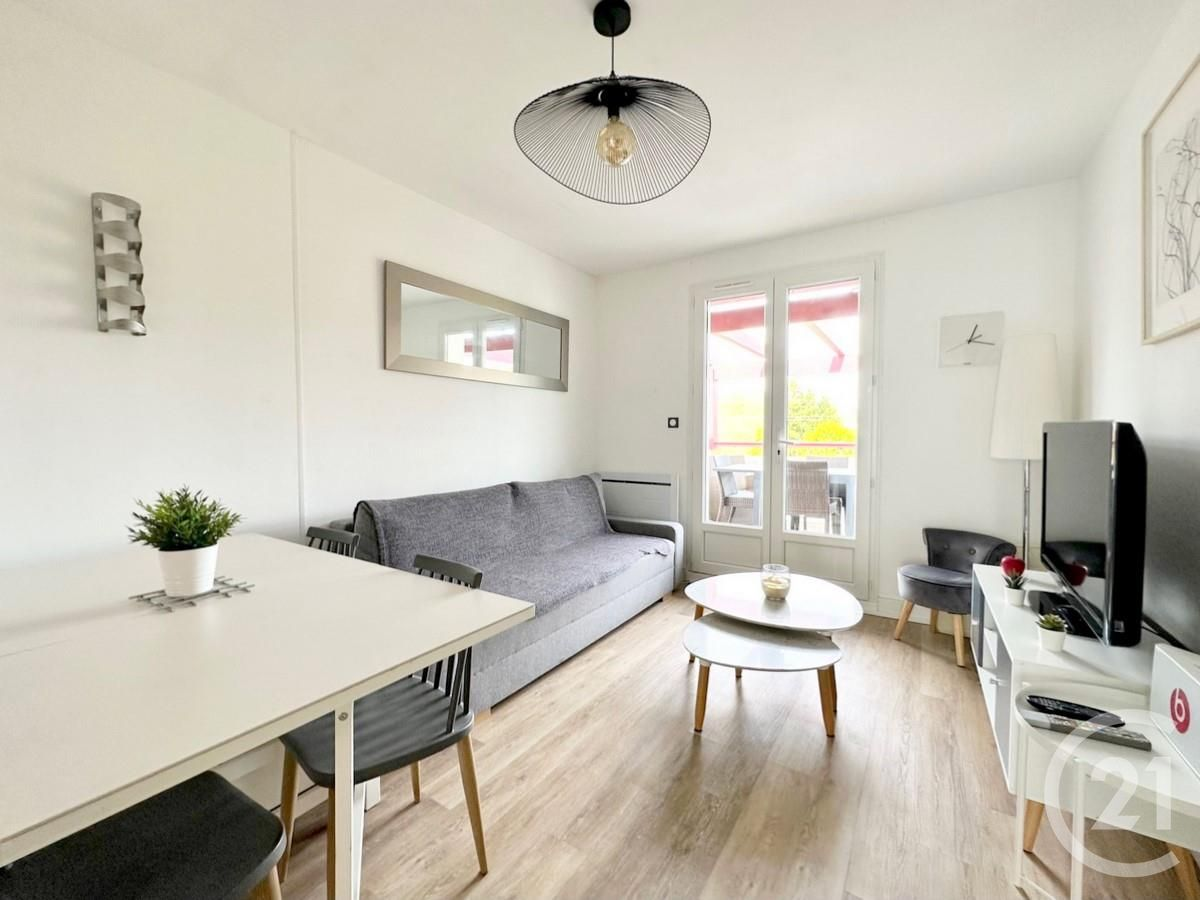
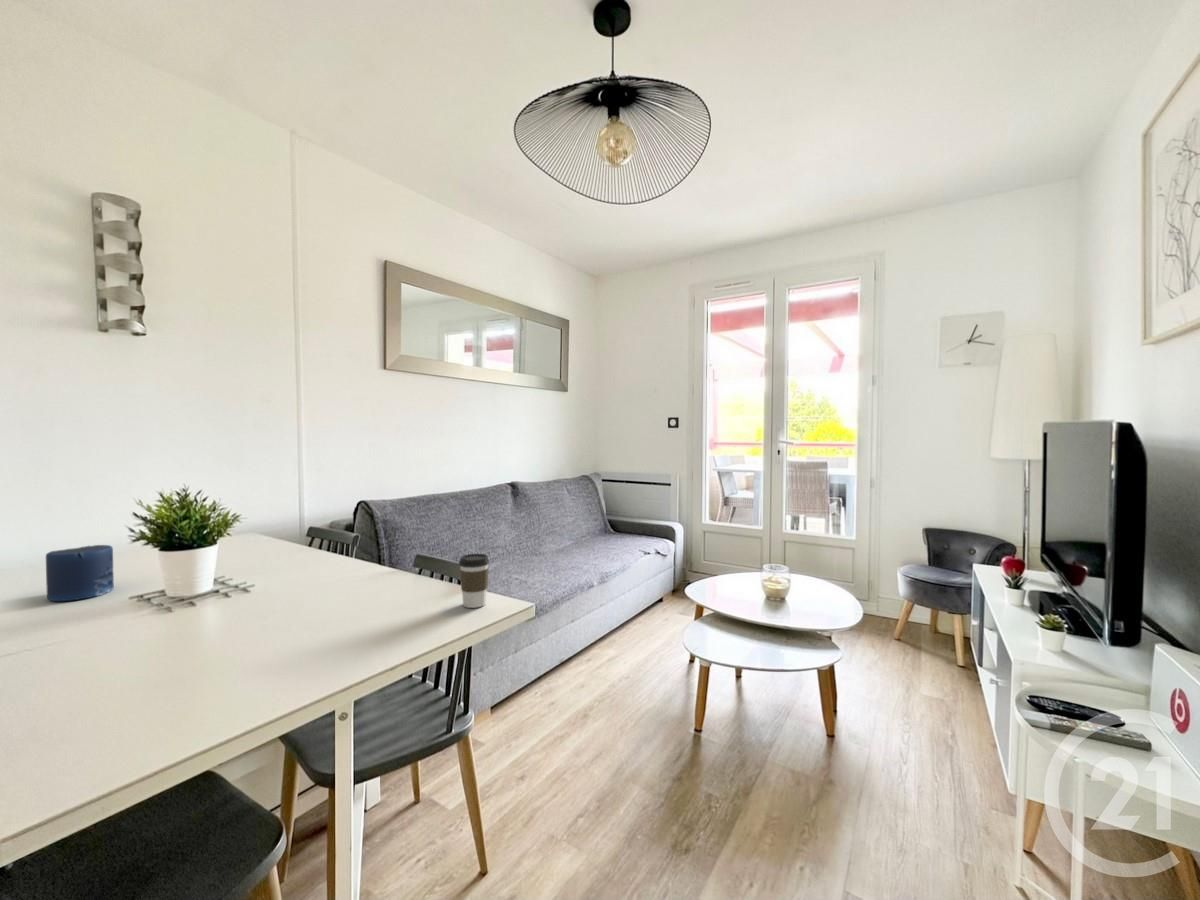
+ candle (80, 571)
+ coffee cup (474, 580)
